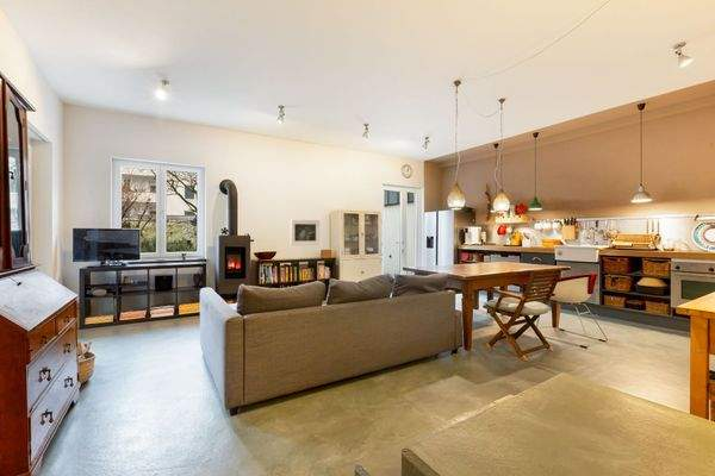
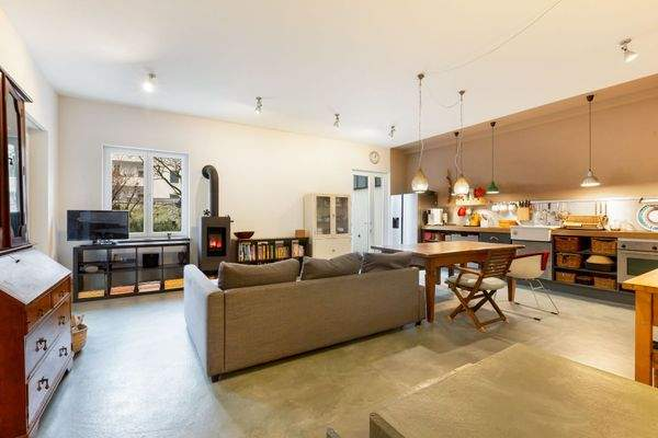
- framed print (305, 232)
